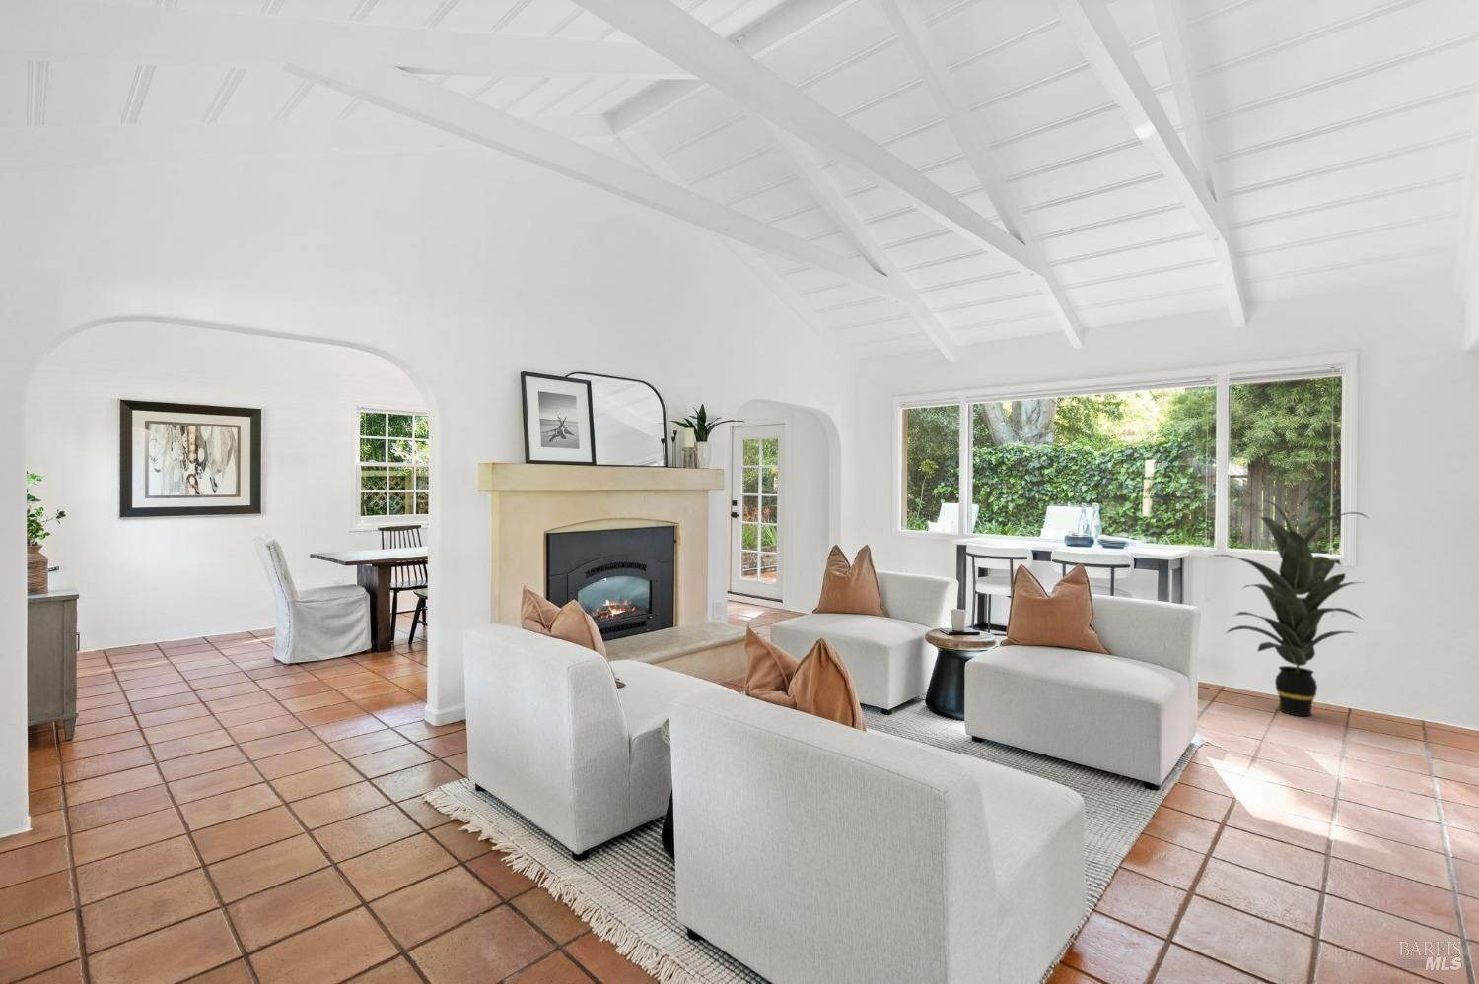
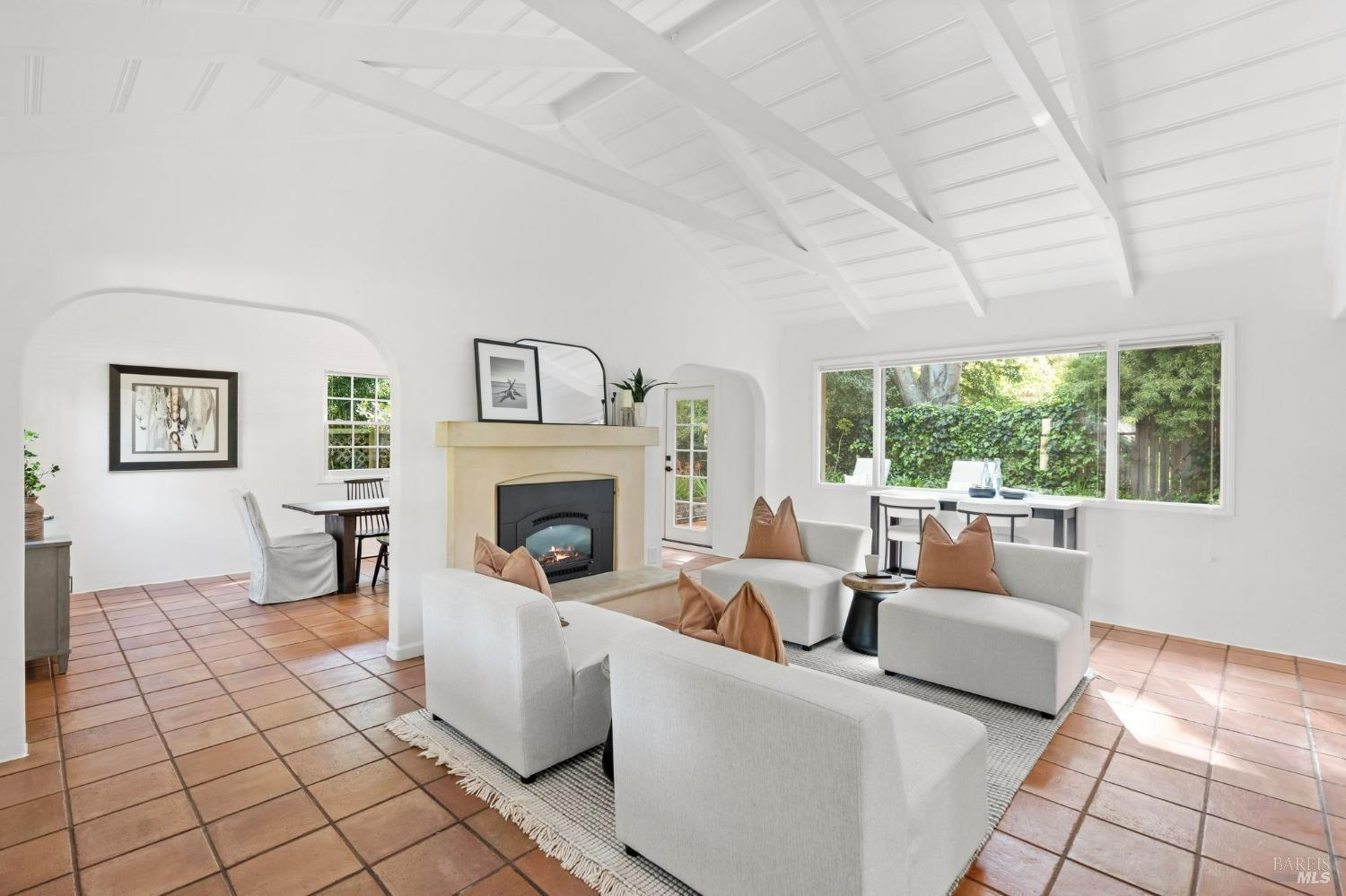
- indoor plant (1288, 605)
